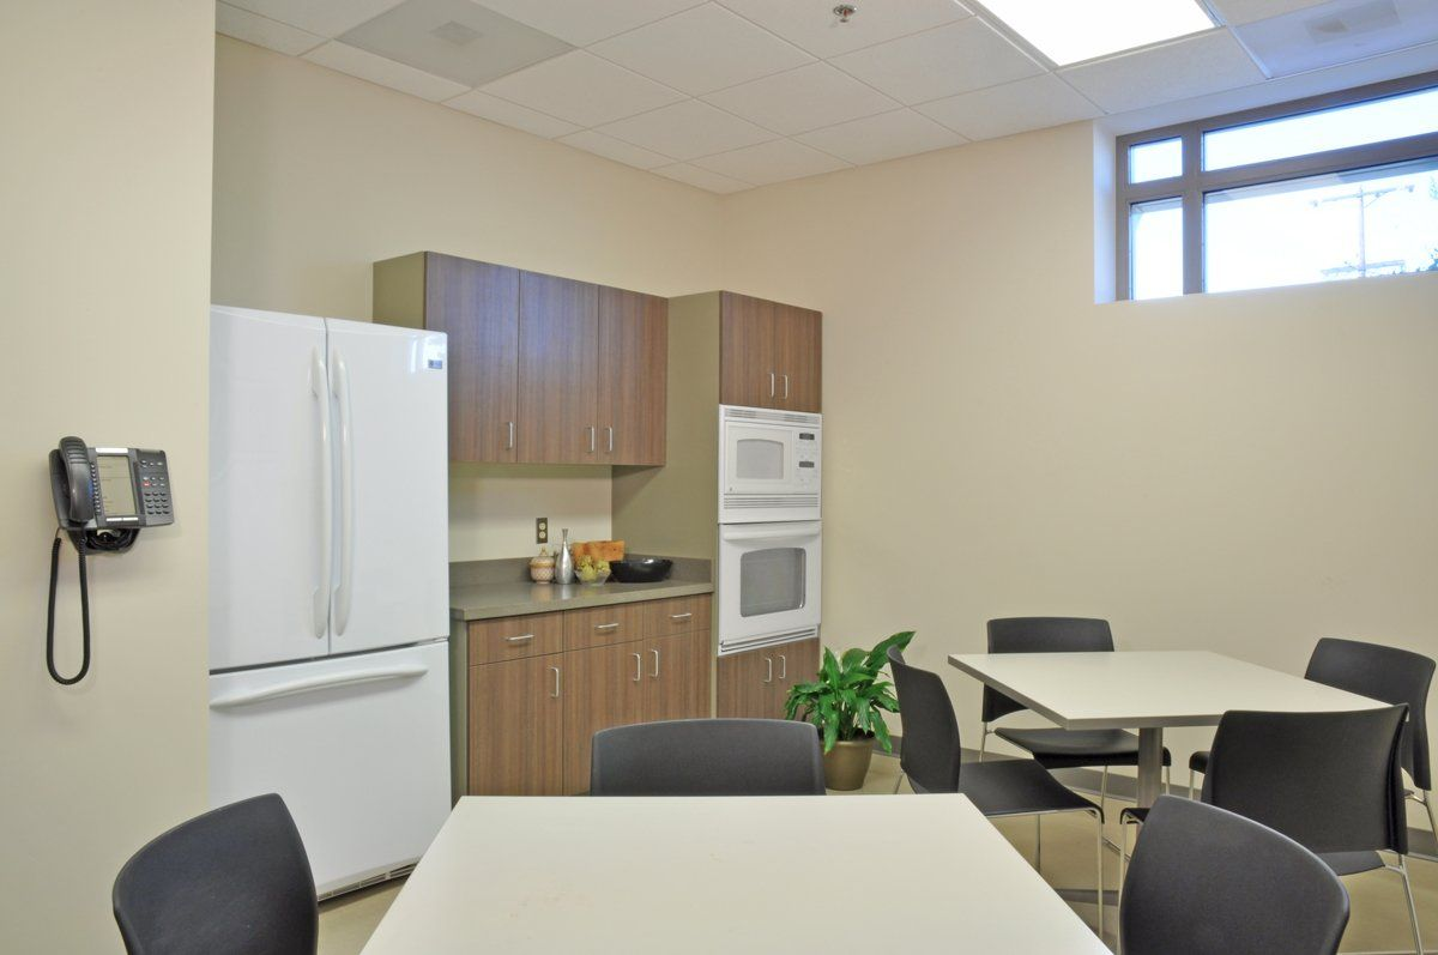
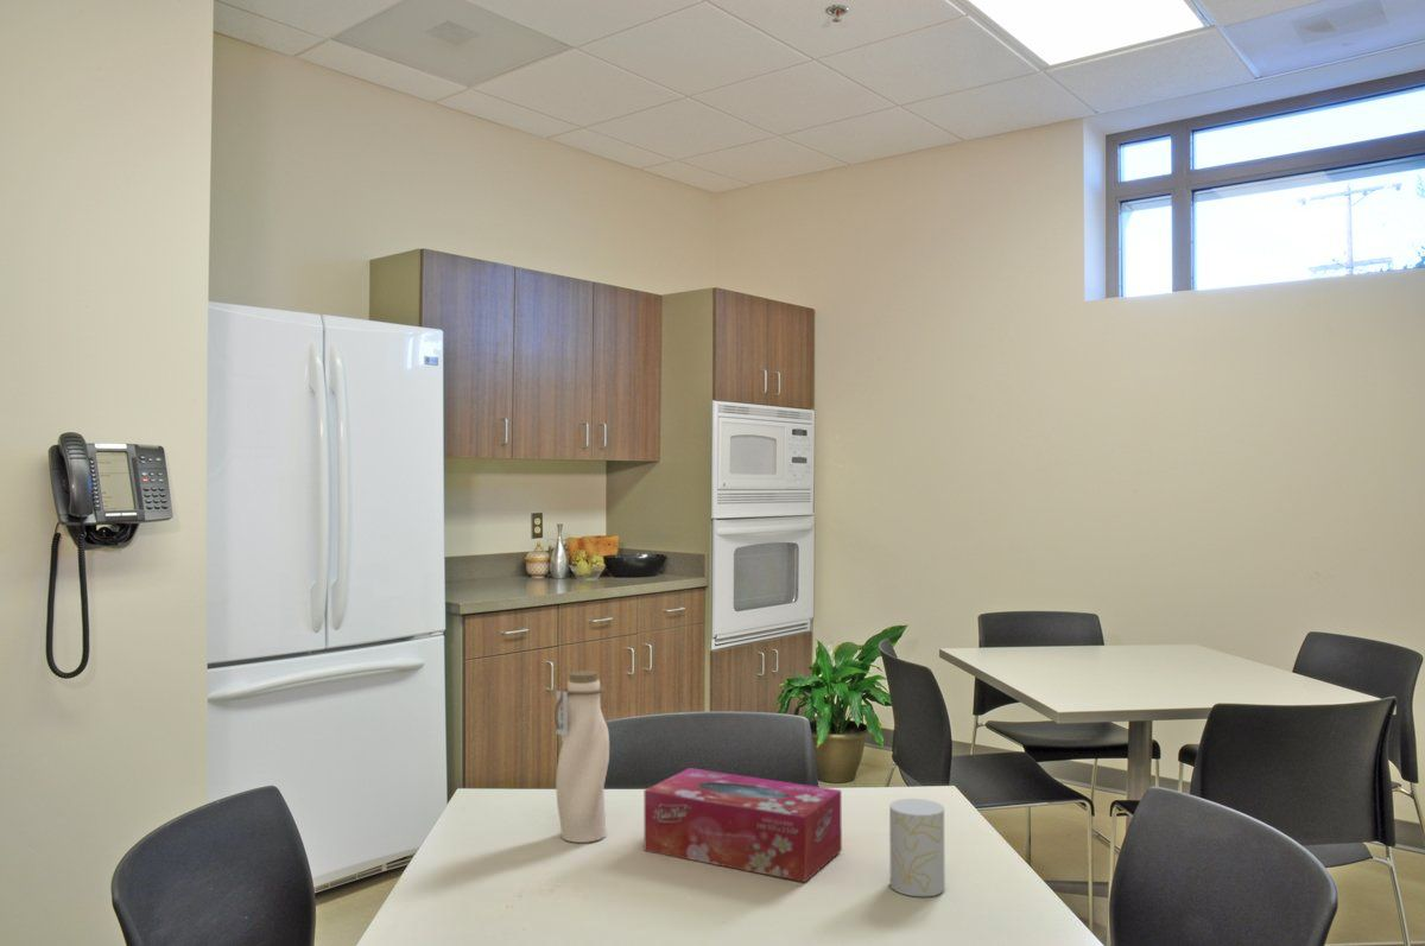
+ cup (917, 846)
+ tissue box (742, 820)
+ water bottle (581, 755)
